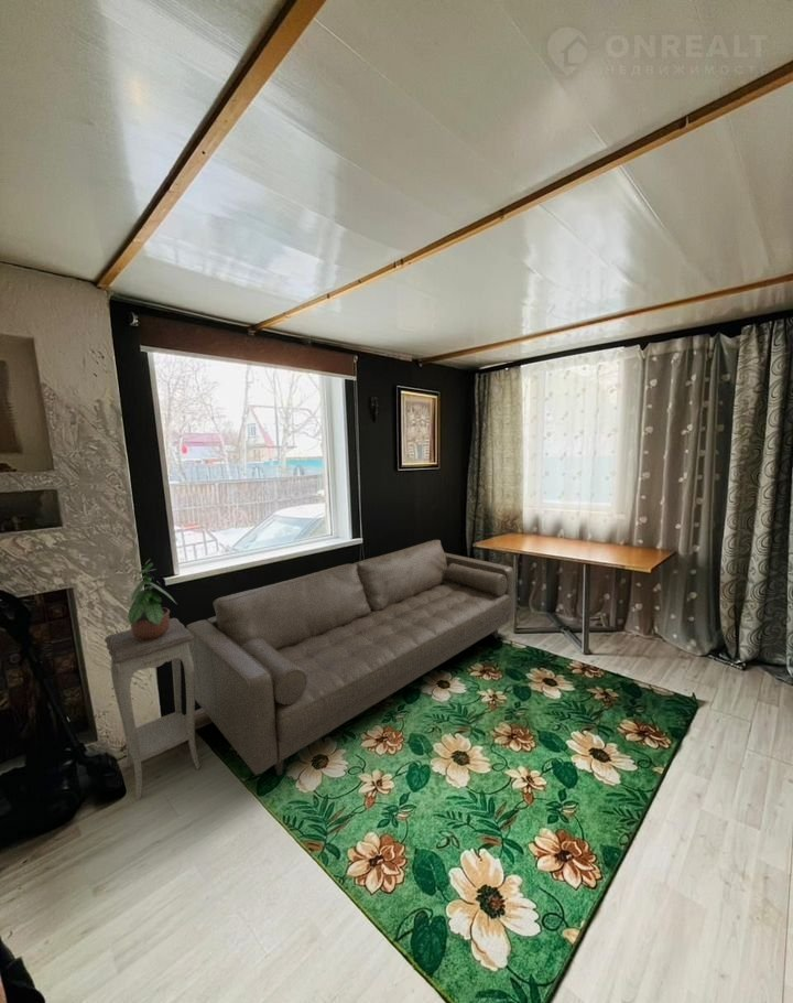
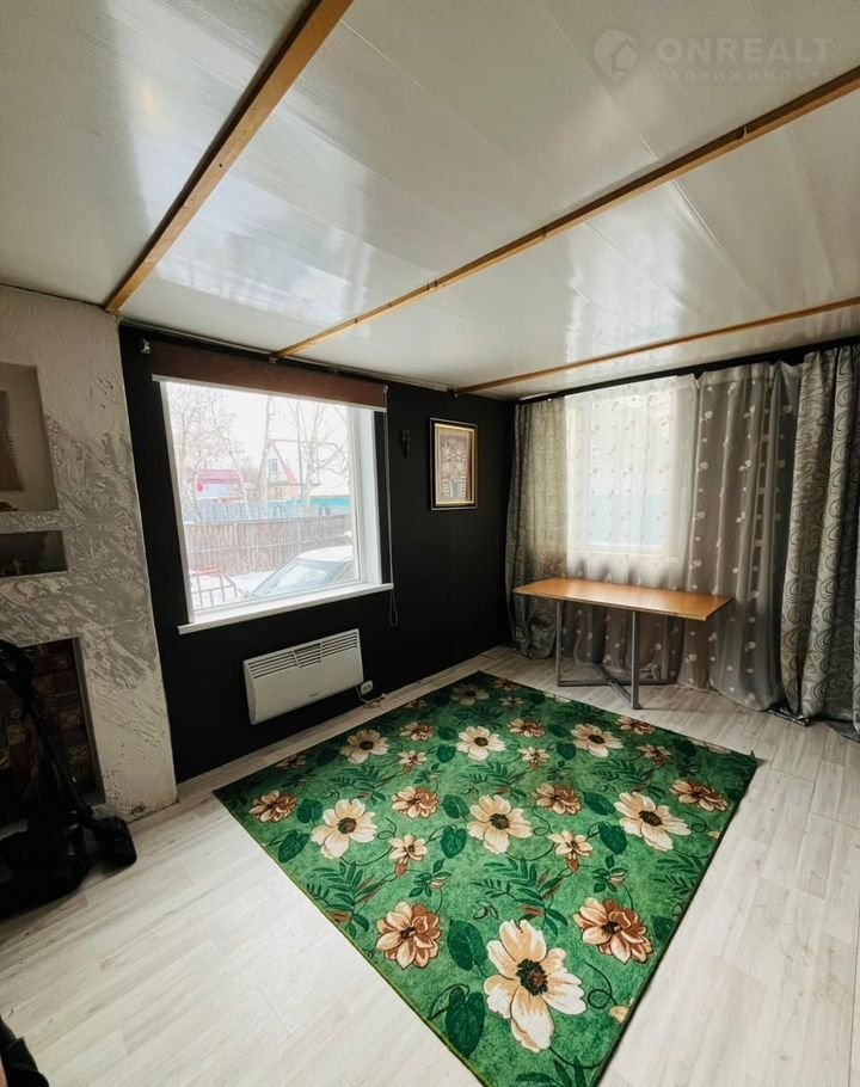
- sofa (381, 619)
- potted plant (151, 597)
- accent table (162, 716)
